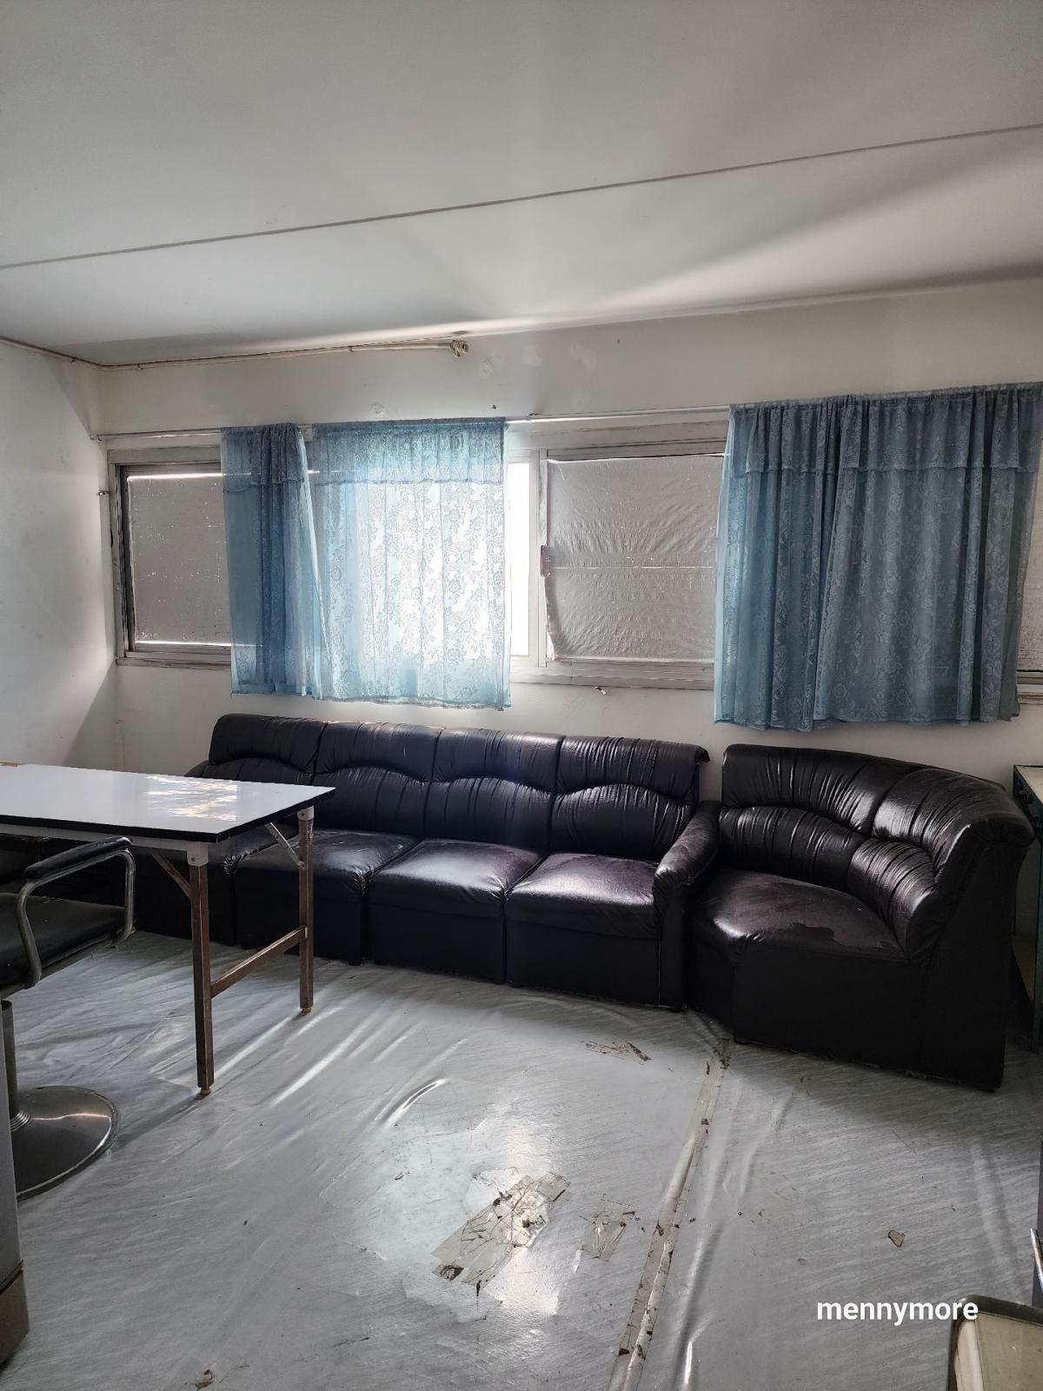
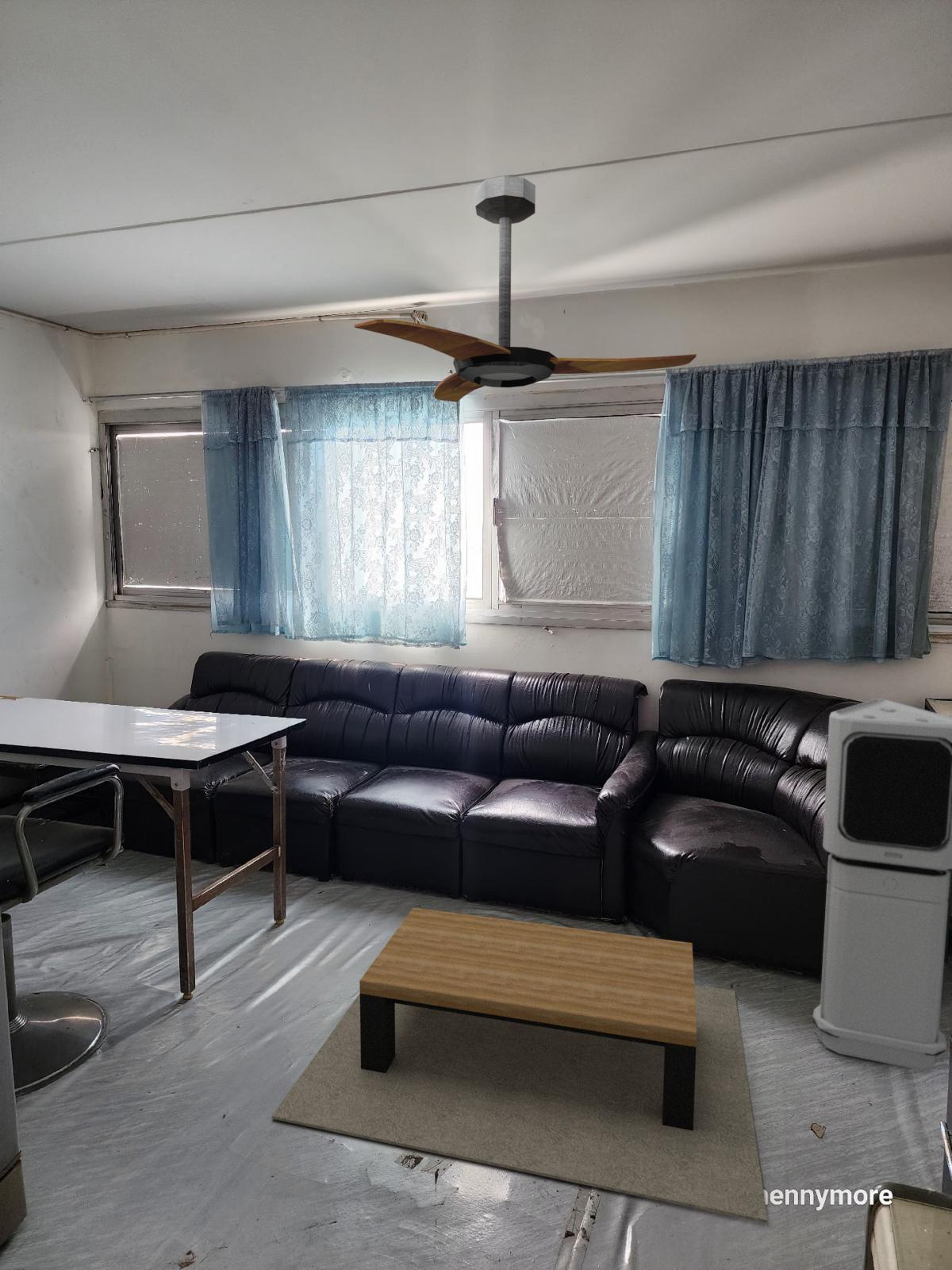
+ ceiling fan (510, 289)
+ coffee table (533, 1004)
+ air purifier (880, 872)
